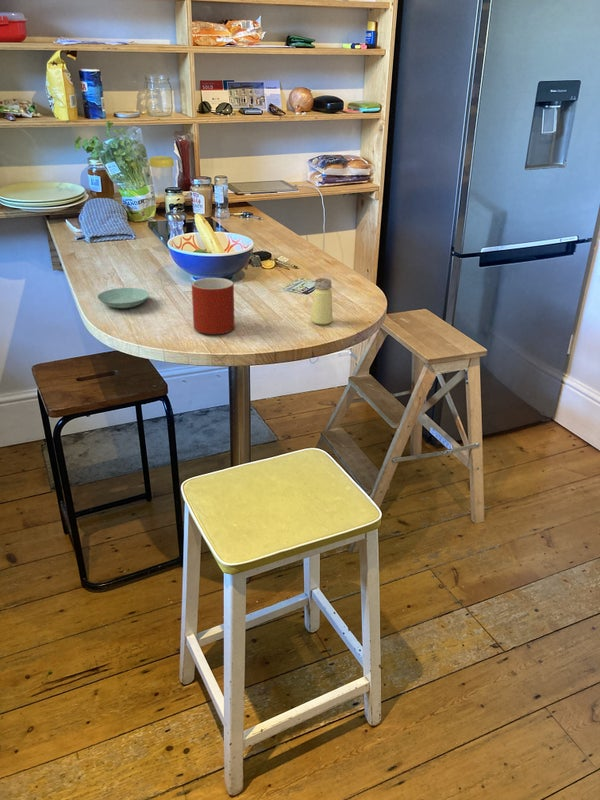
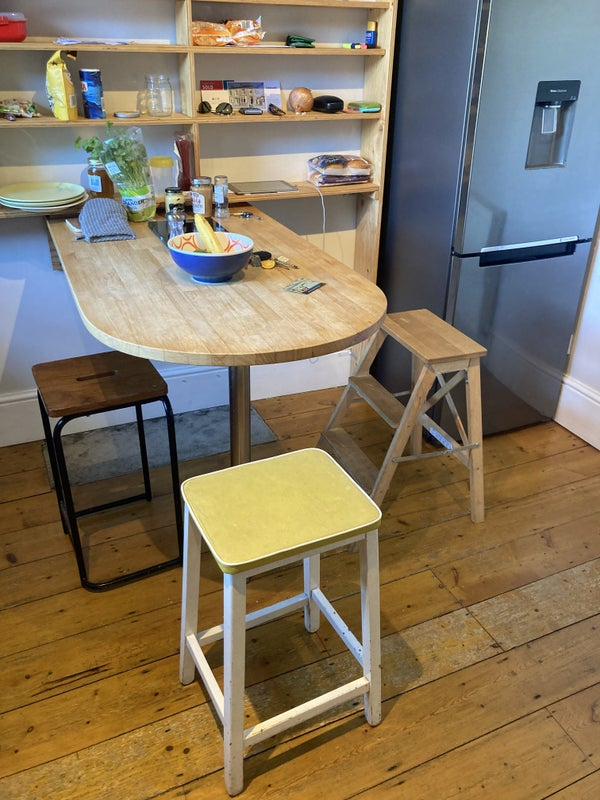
- saucer (123, 299)
- mug (210, 303)
- saltshaker (322, 300)
